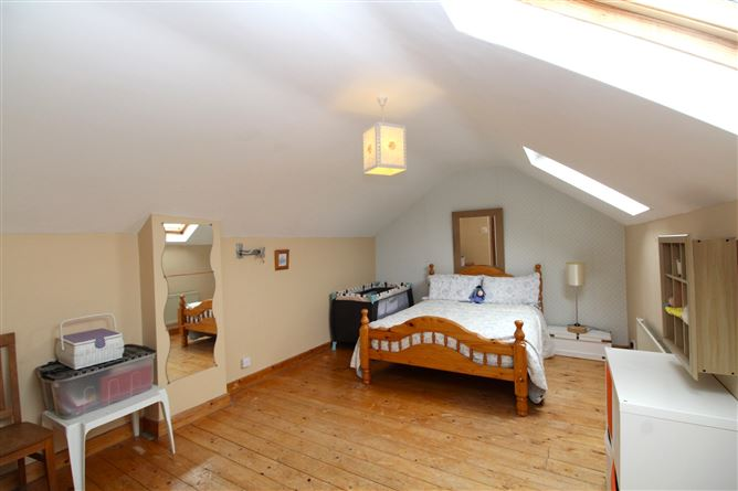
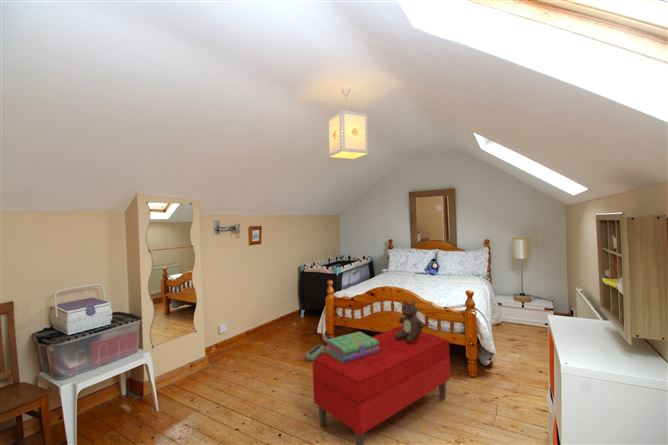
+ teddy bear (408, 320)
+ bench (385, 379)
+ stack of books (352, 345)
+ planter (315, 353)
